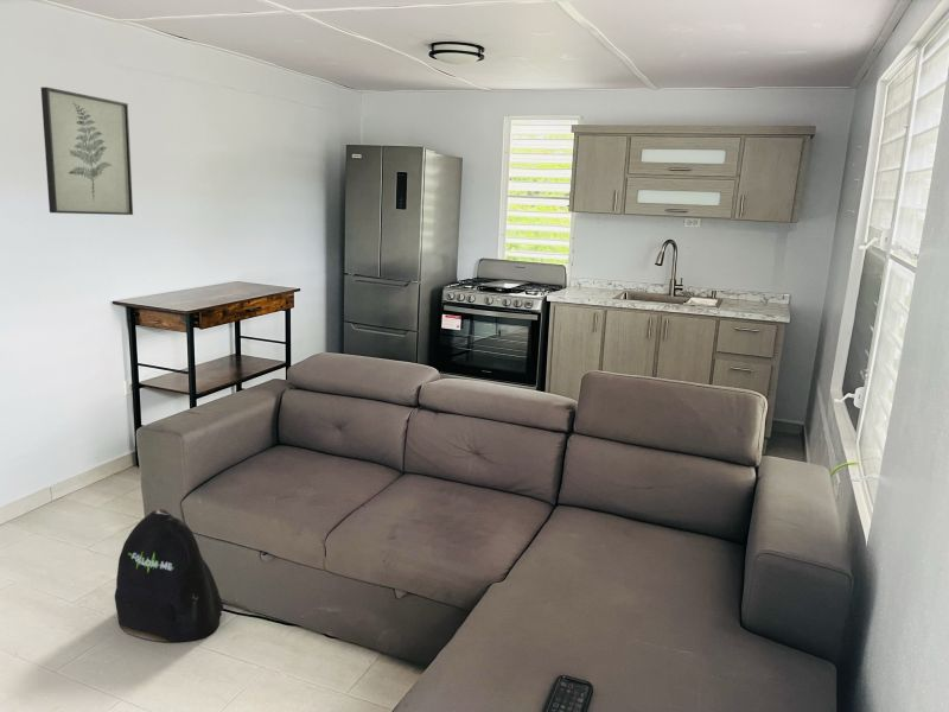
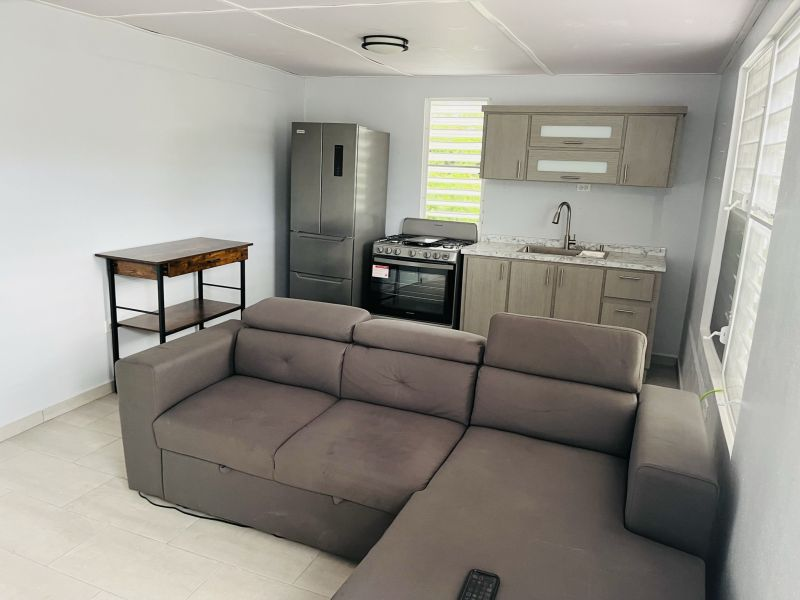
- wall art (90, 155)
- backpack (159, 564)
